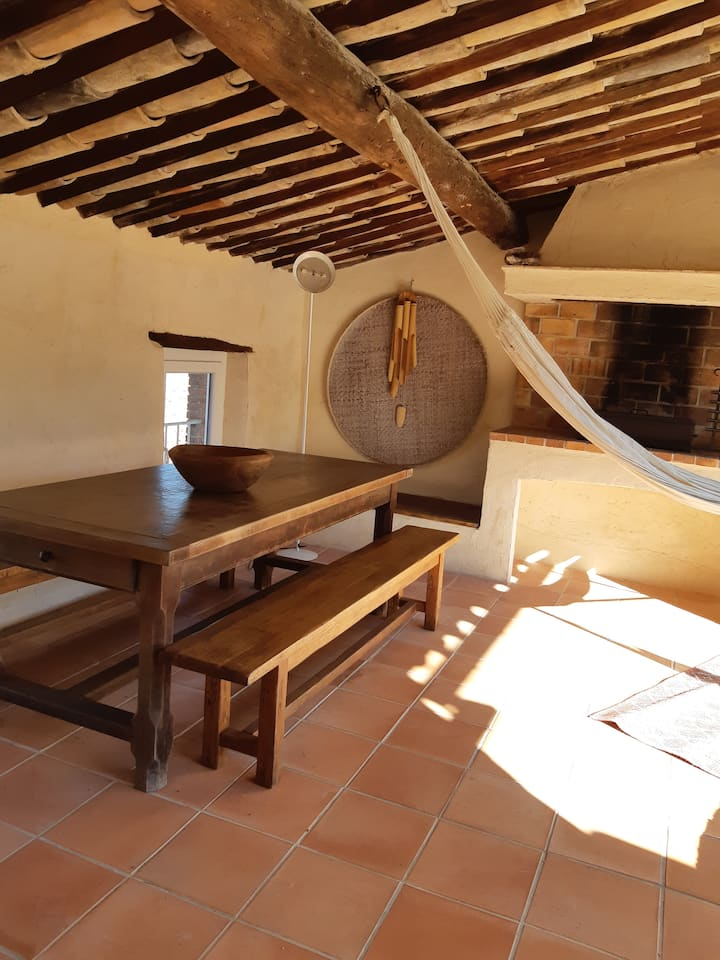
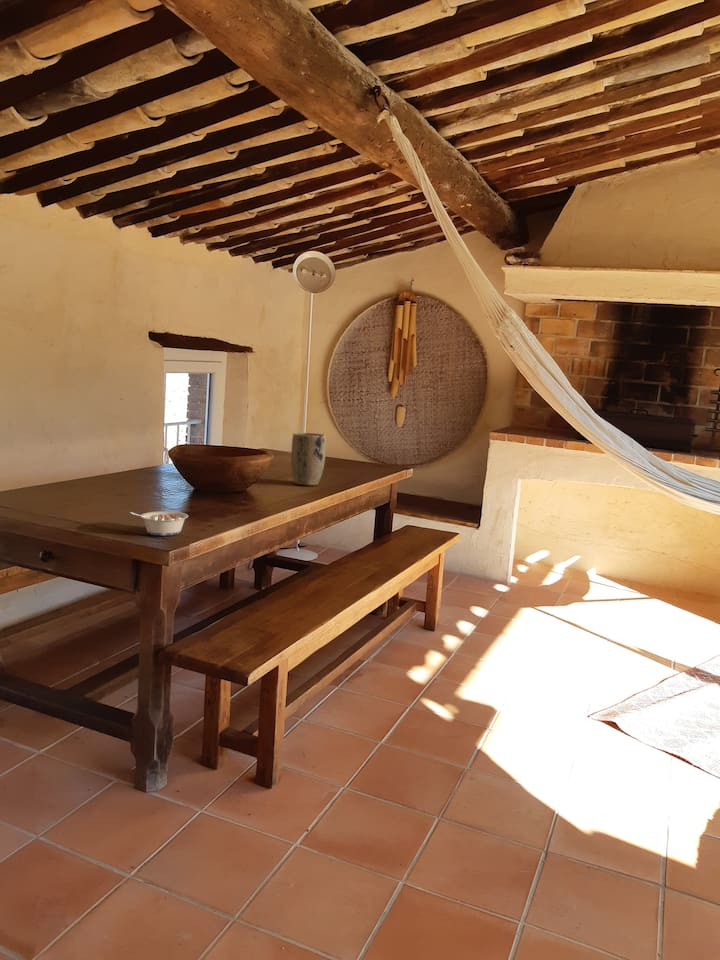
+ plant pot (308, 459)
+ legume (162, 522)
